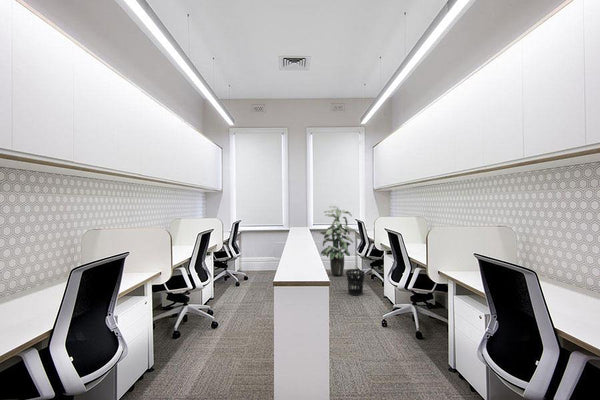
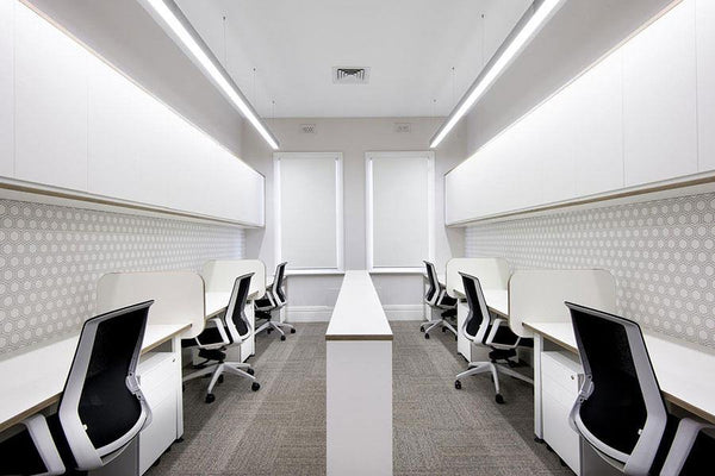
- wastebasket (355, 282)
- indoor plant (335, 239)
